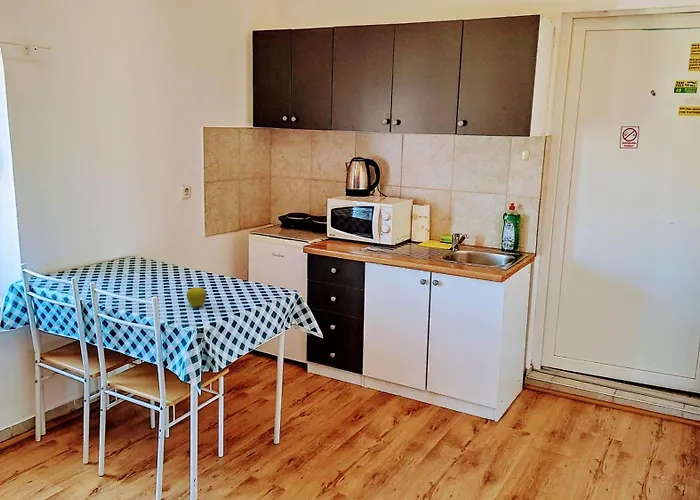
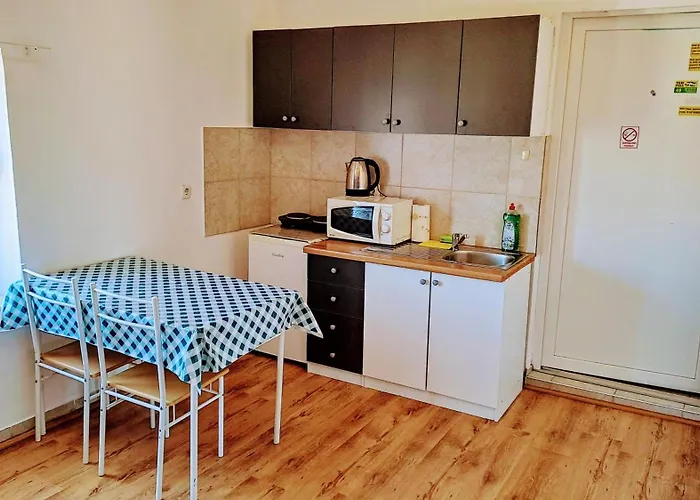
- fruit (196, 296)
